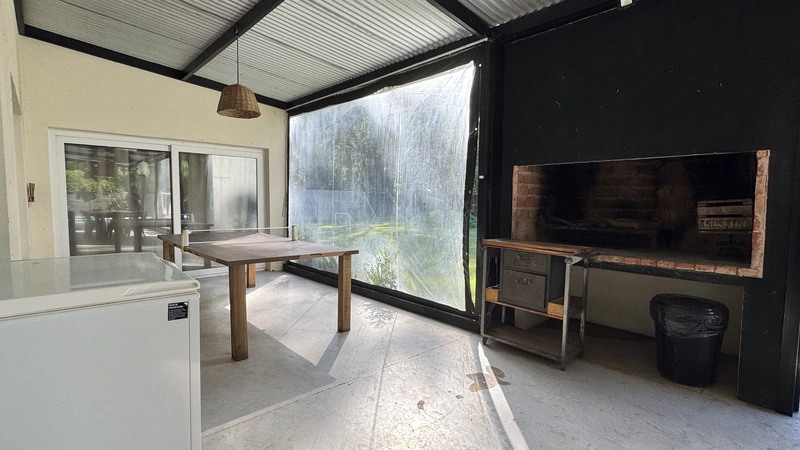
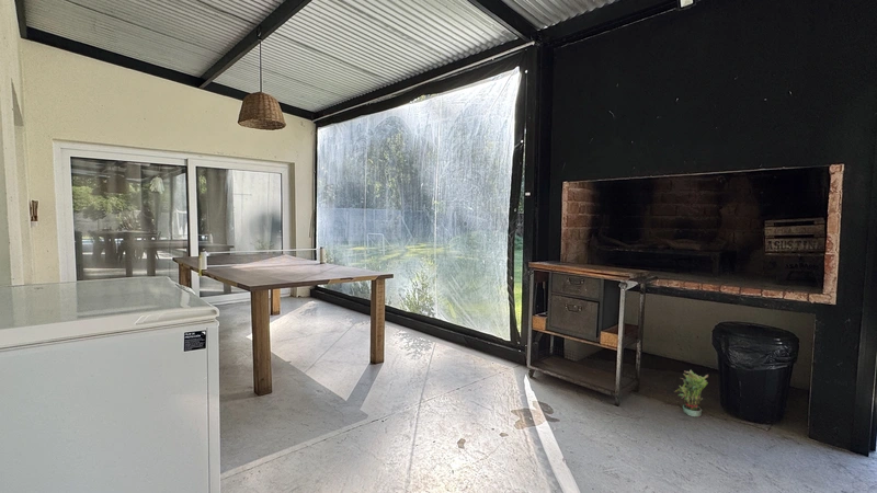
+ potted plant (690, 390)
